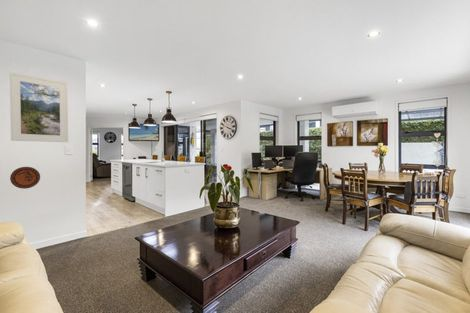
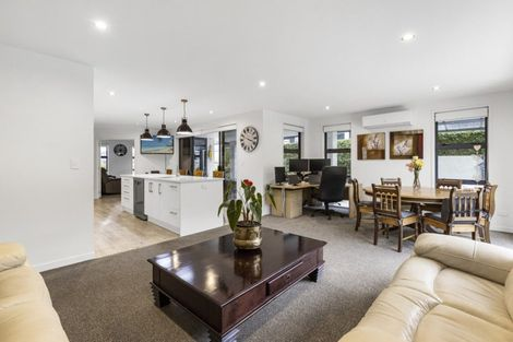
- decorative plate (25, 177)
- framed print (41, 109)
